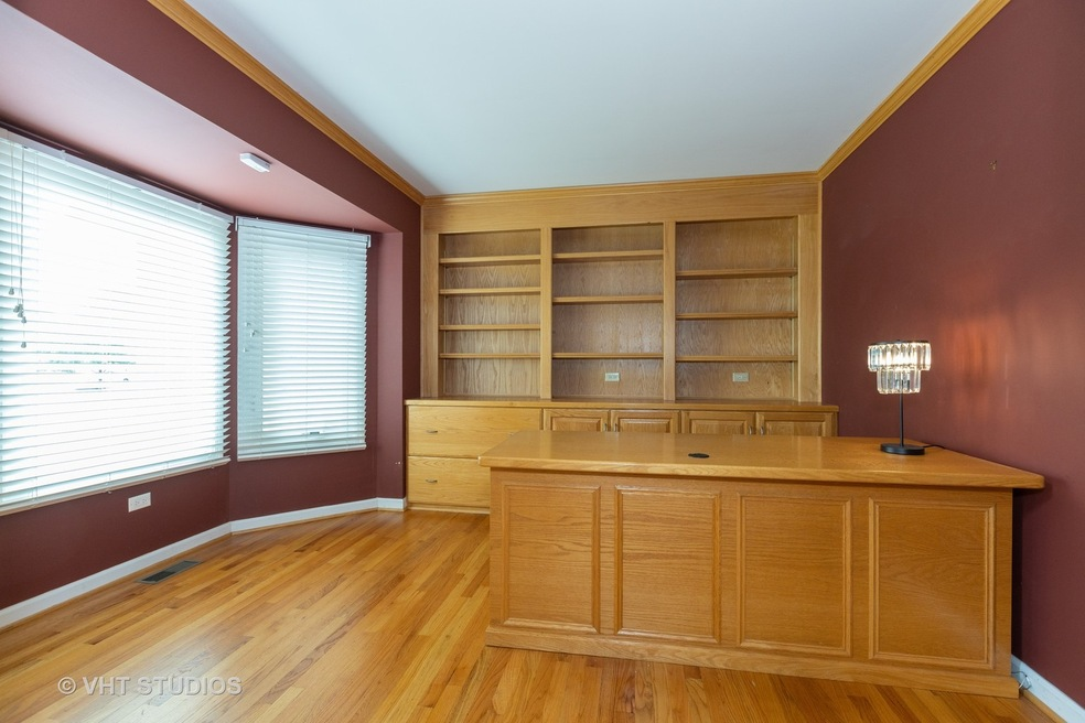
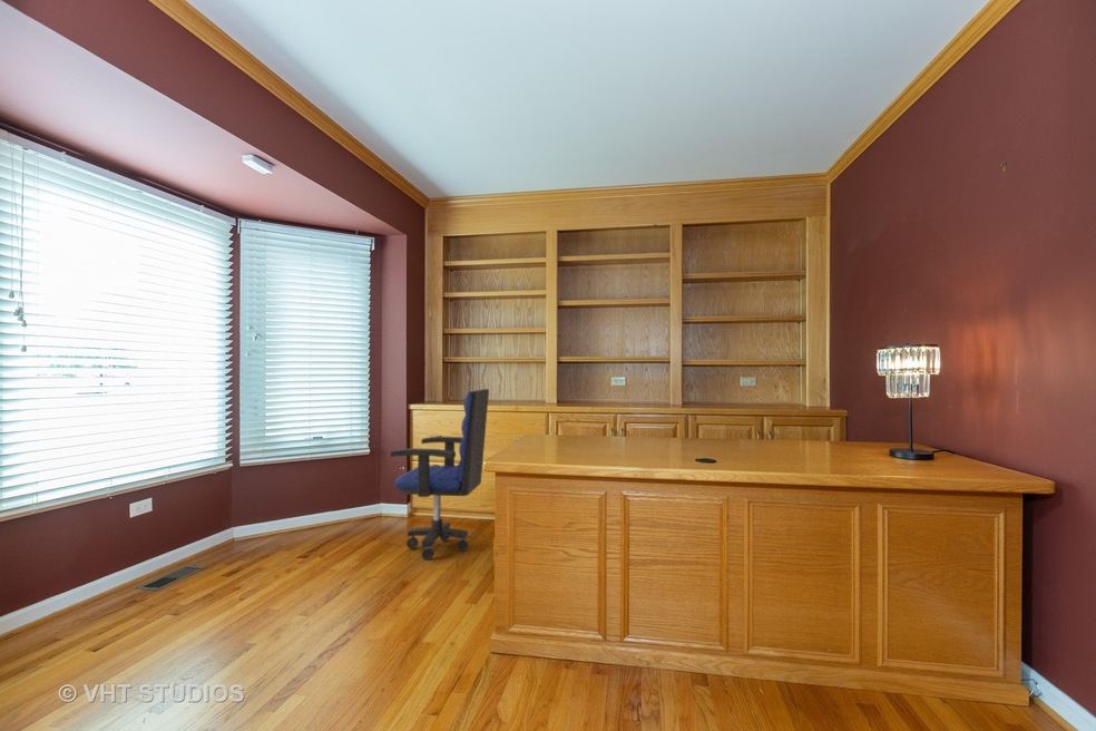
+ office chair (444, 469)
